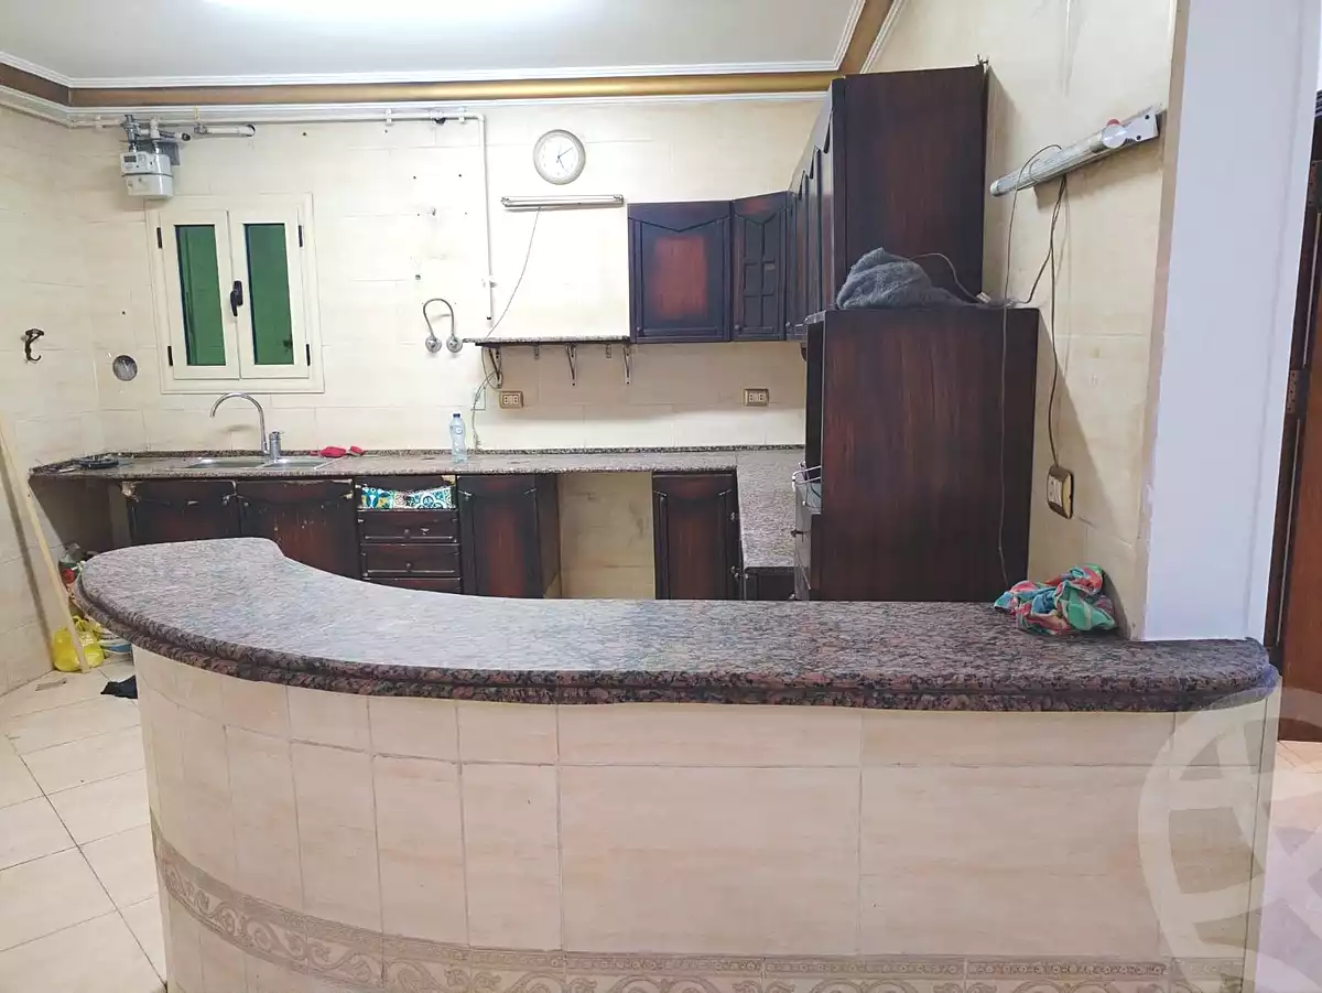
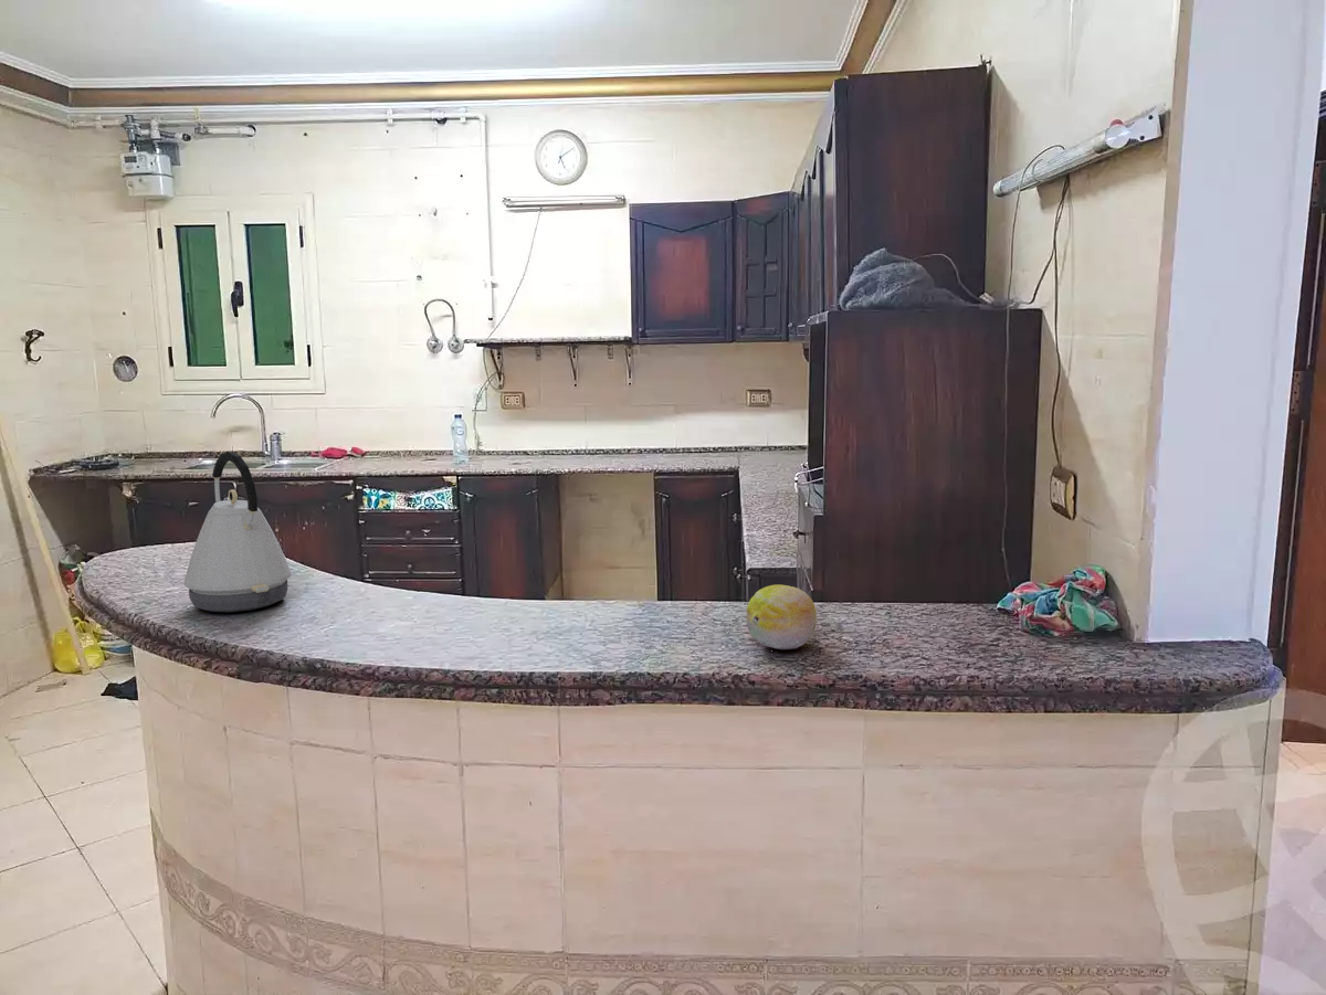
+ fruit (780, 615)
+ kettle (233, 528)
